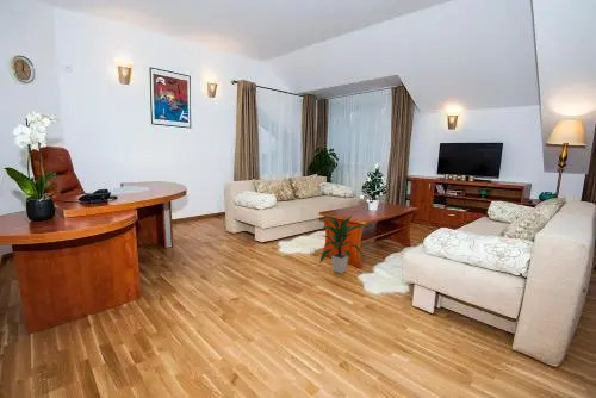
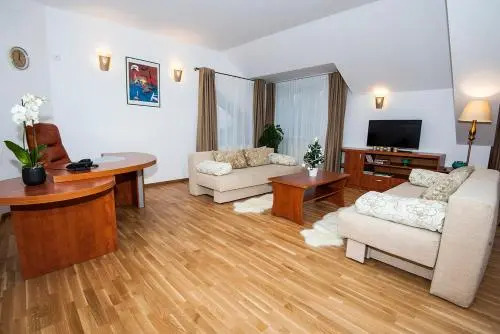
- indoor plant (337, 242)
